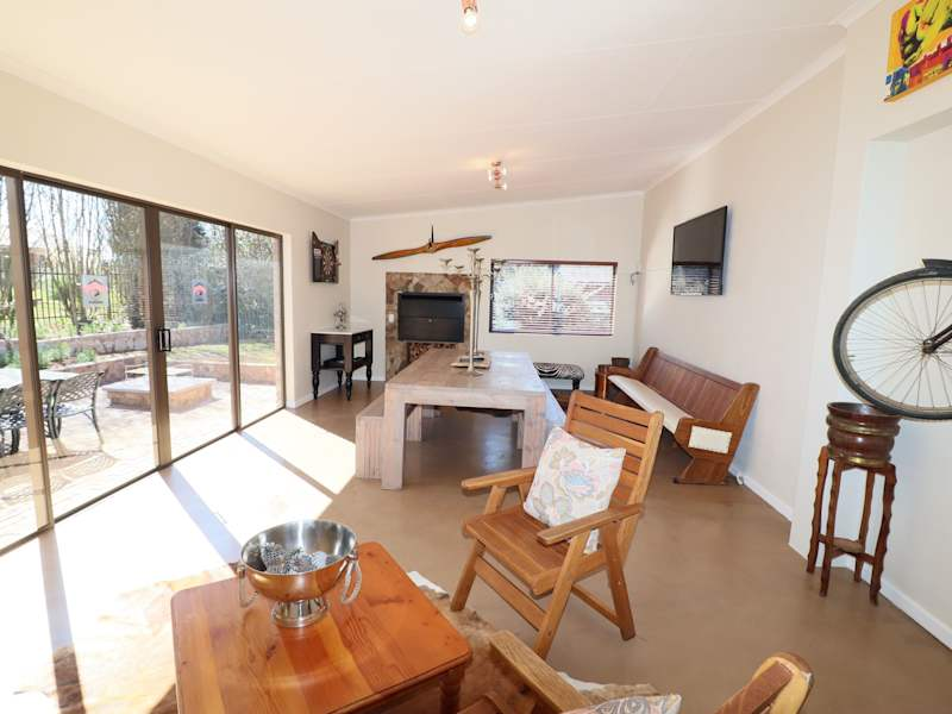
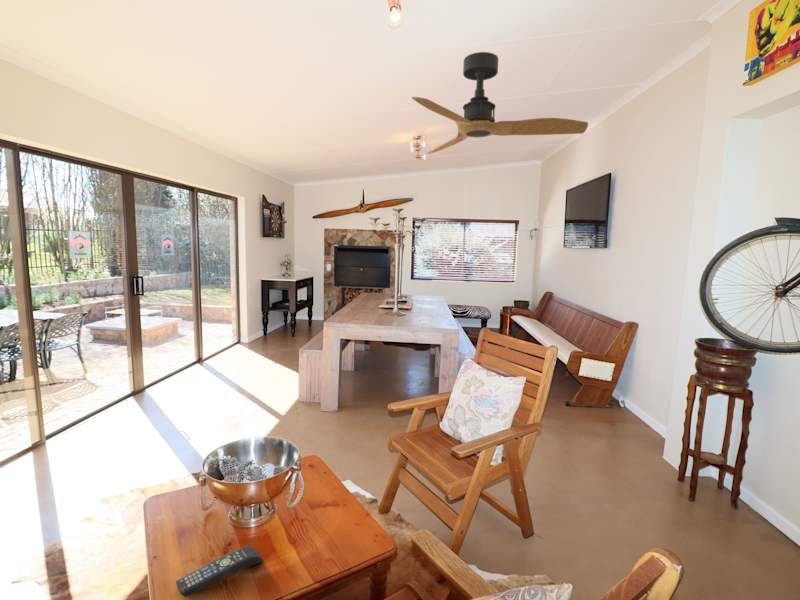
+ ceiling fan (494, 104)
+ remote control (221, 569)
